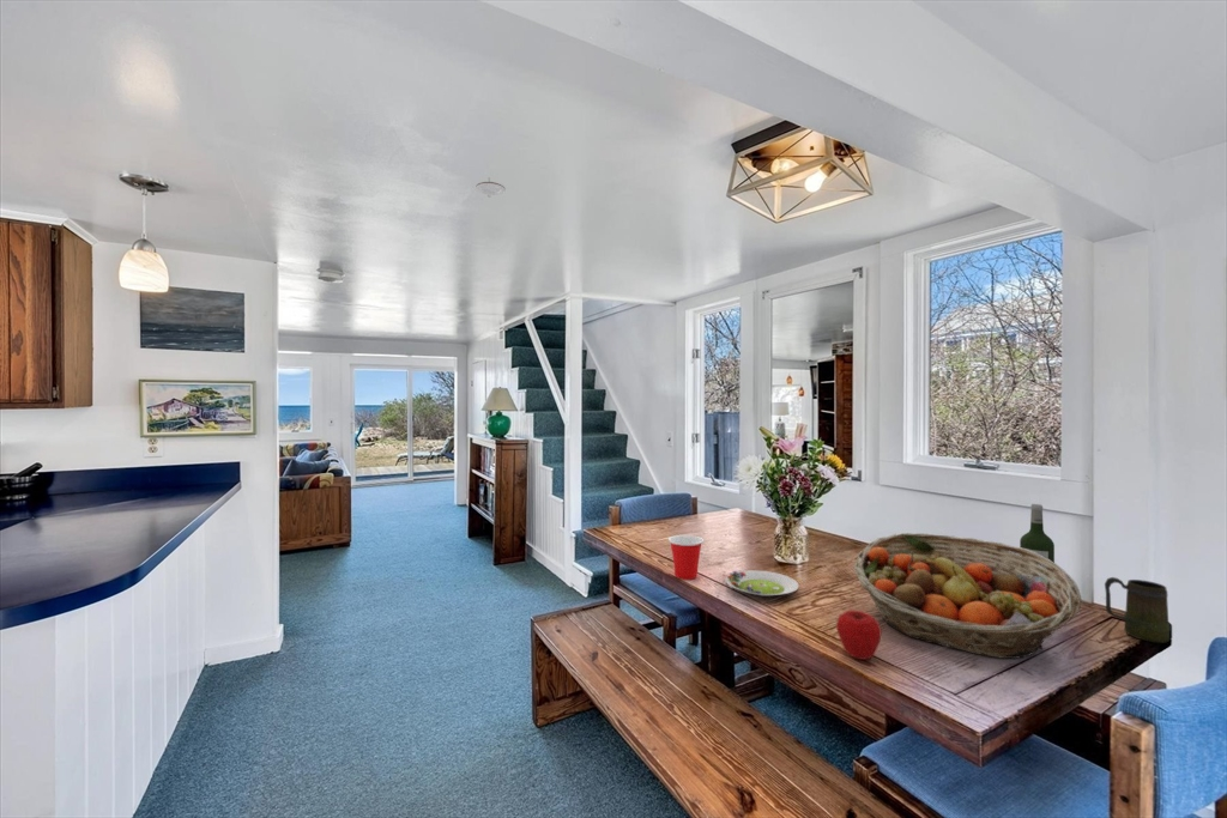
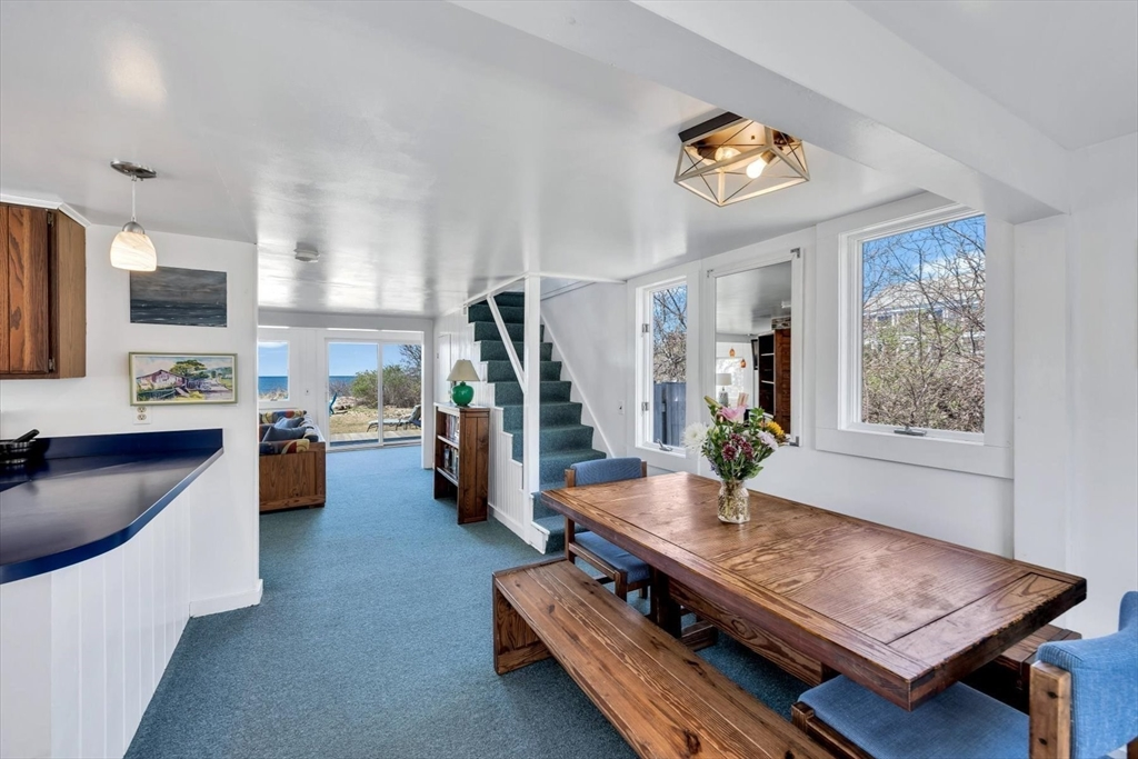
- fruit basket (955, 588)
- salad plate (761, 583)
- mug (1136, 607)
- cup (685, 557)
- wine bottle (1038, 553)
- apple (858, 634)
- recessed light (490, 187)
